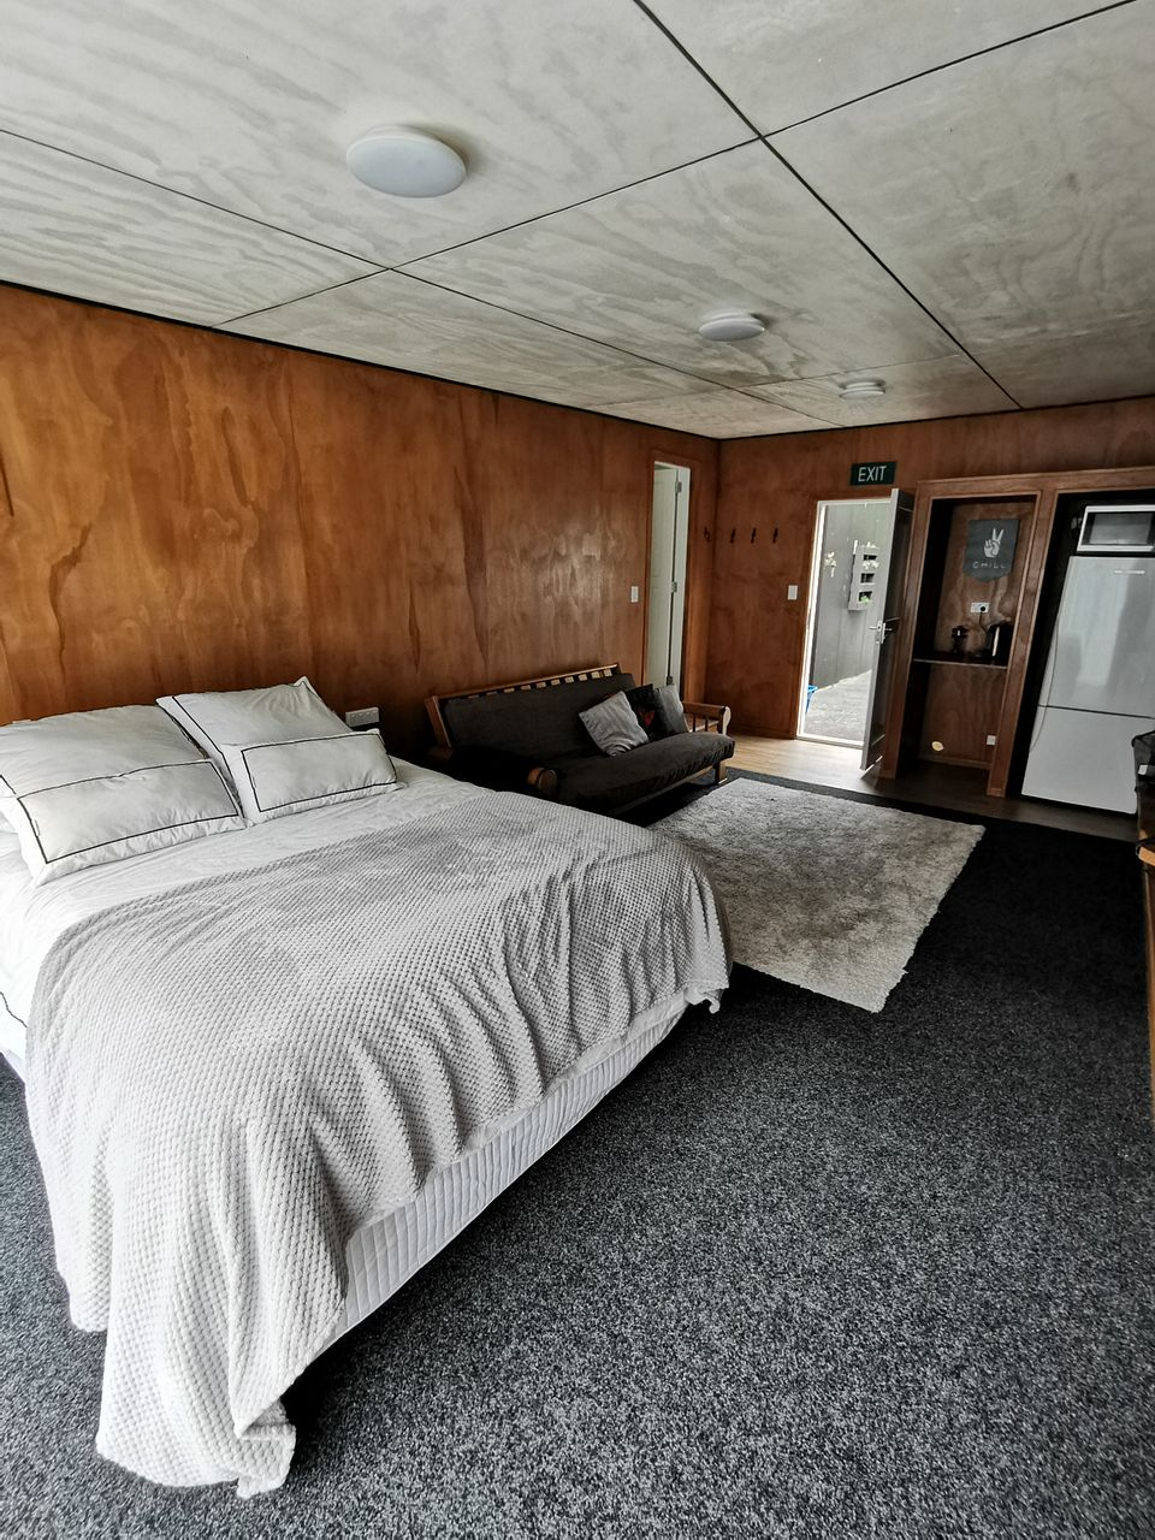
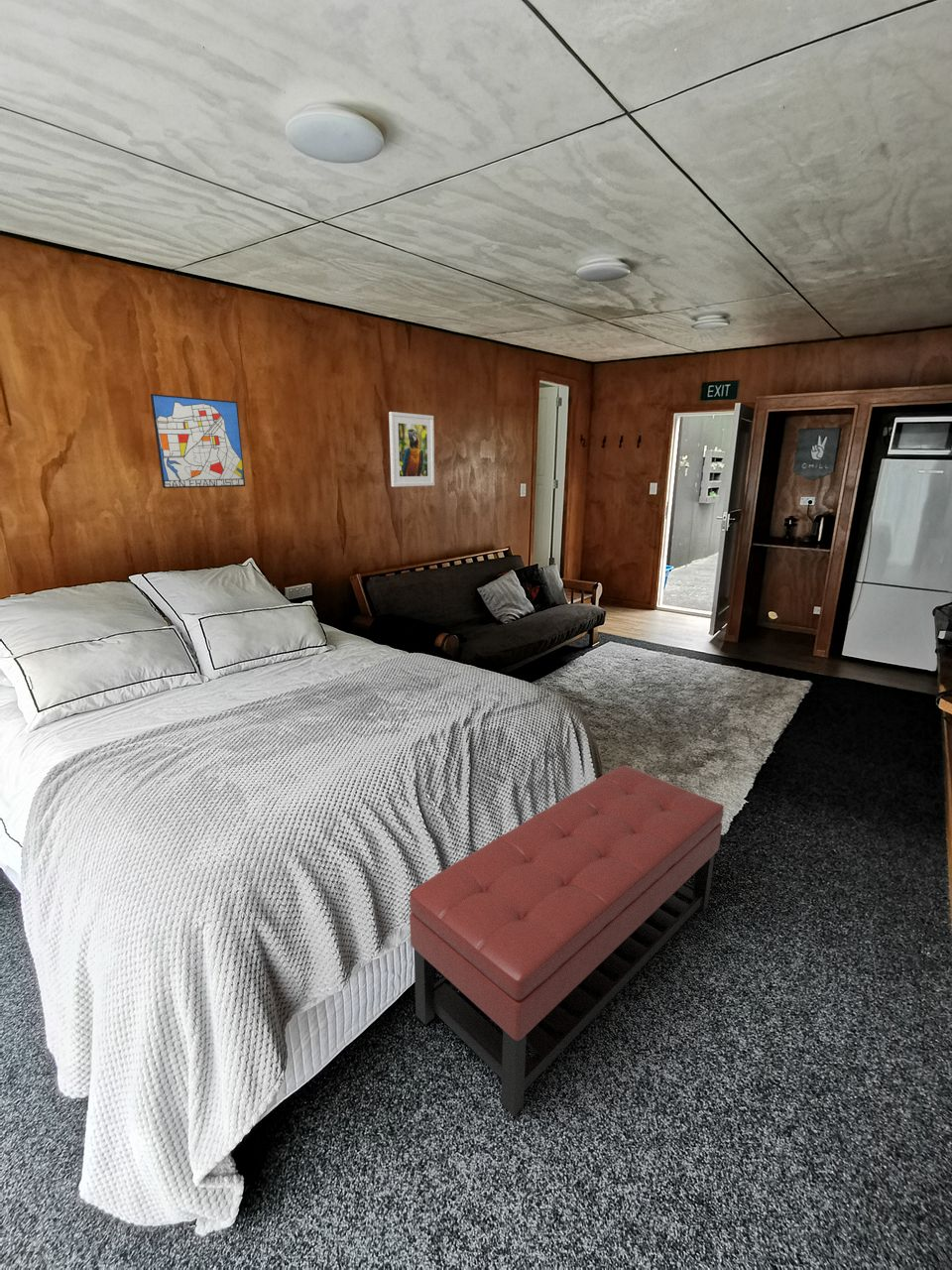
+ wall art (200, 444)
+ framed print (413, 450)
+ ottoman (581, 899)
